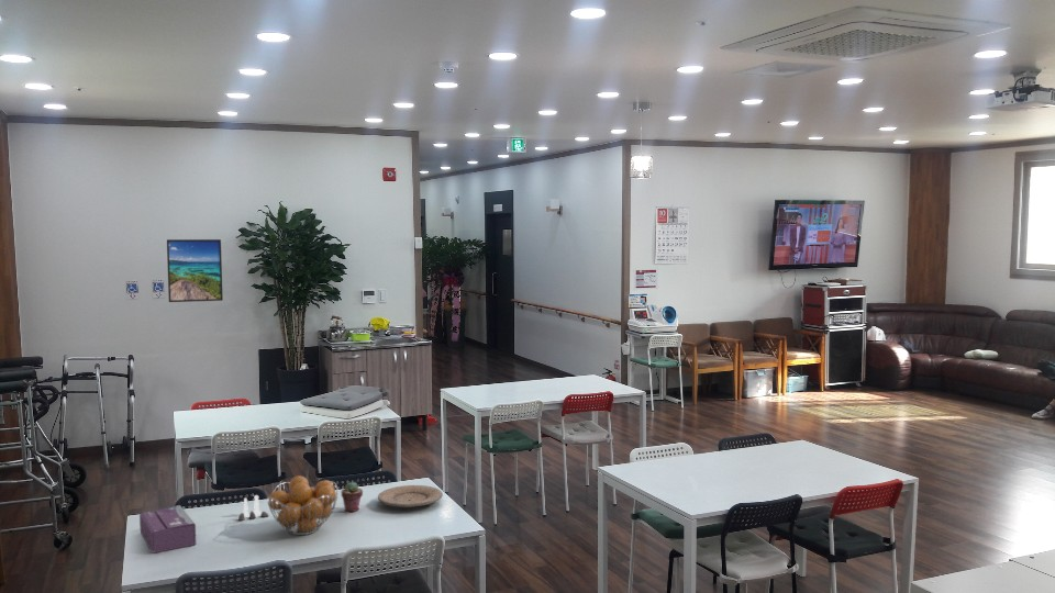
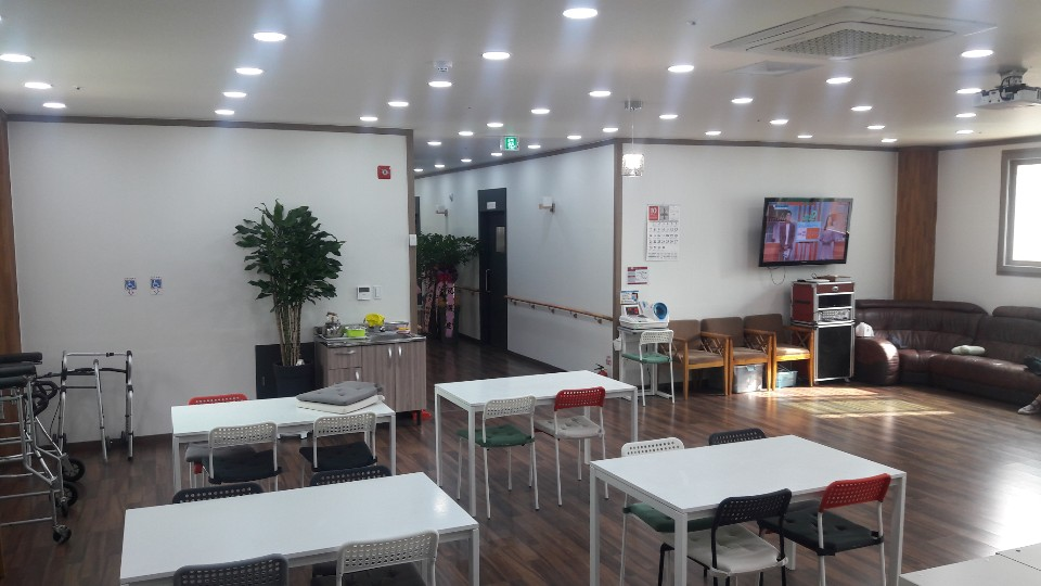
- plate (410, 497)
- tissue box (167, 527)
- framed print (195, 270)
- salt and pepper shaker set (255, 506)
- potted succulent (352, 495)
- fruit basket (302, 504)
